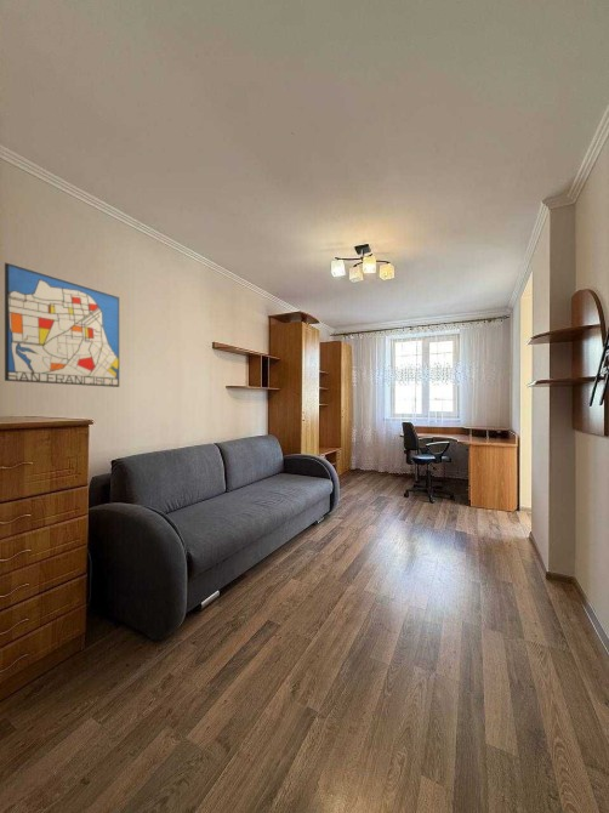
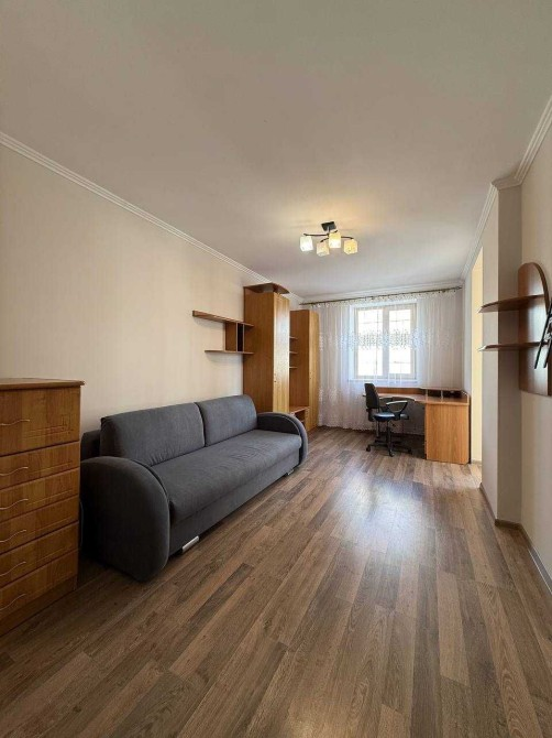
- wall art (69, 332)
